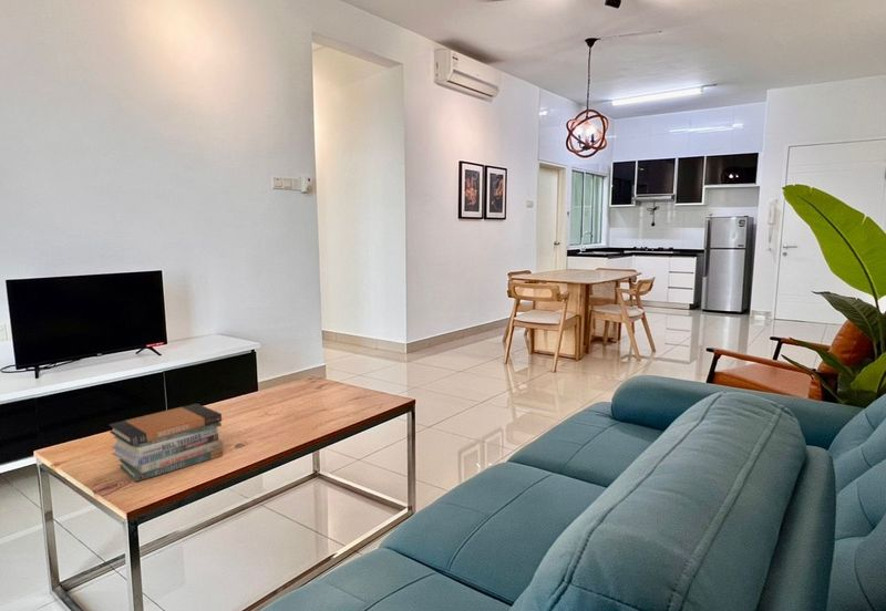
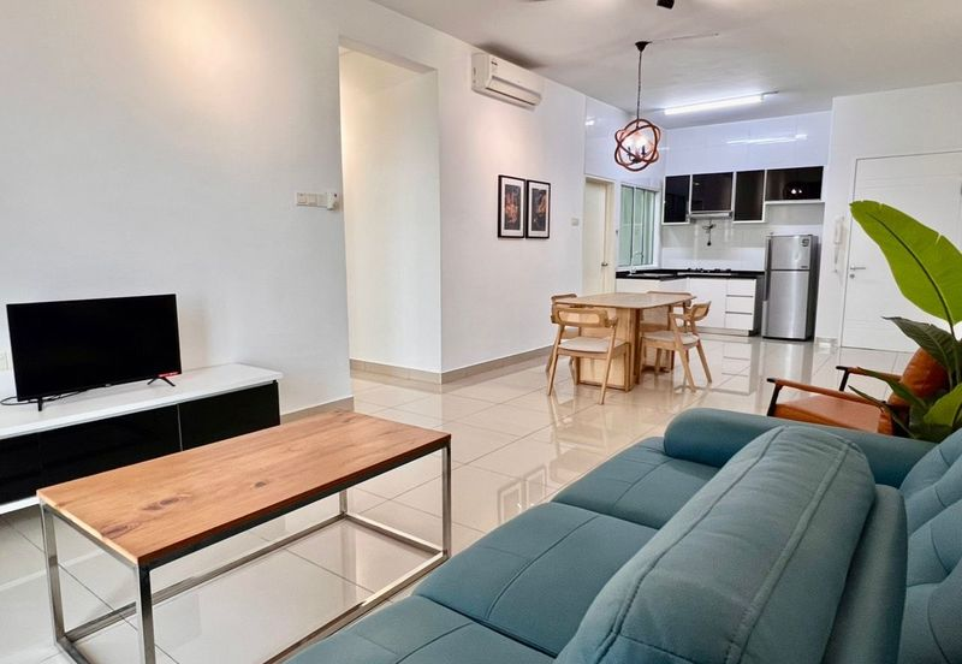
- book stack (168, 439)
